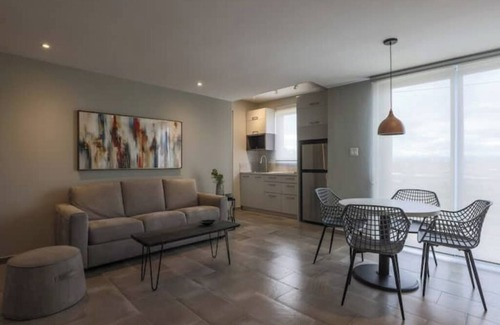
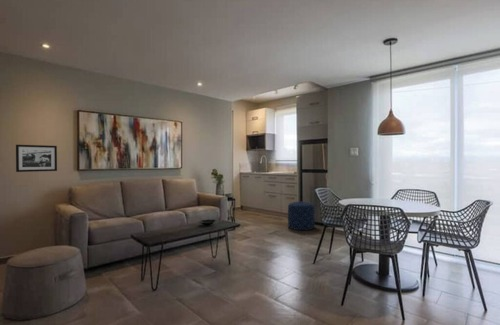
+ picture frame (37, 158)
+ pouf (301, 214)
